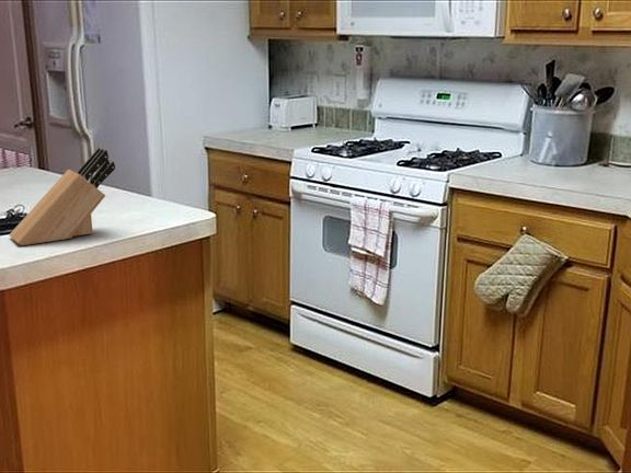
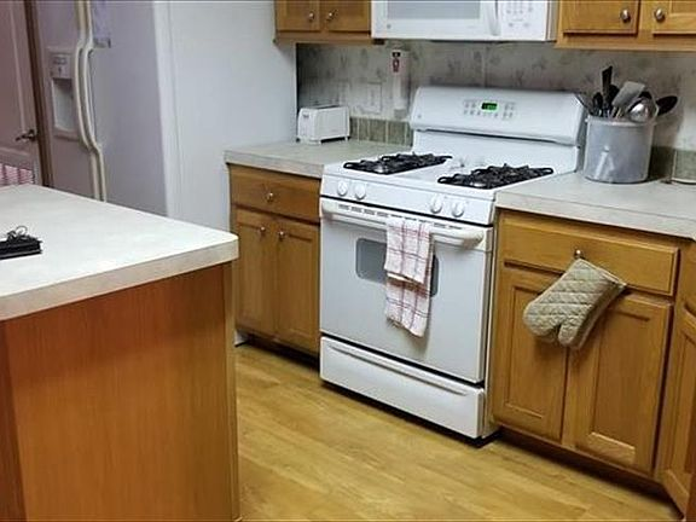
- knife block (64, 194)
